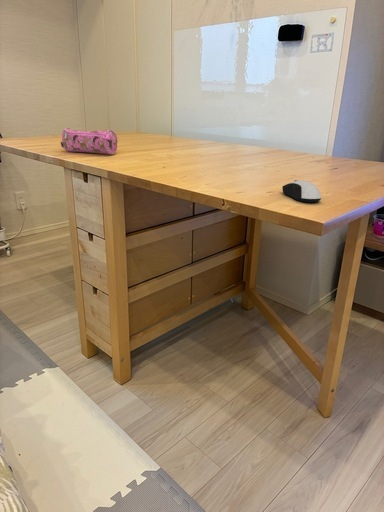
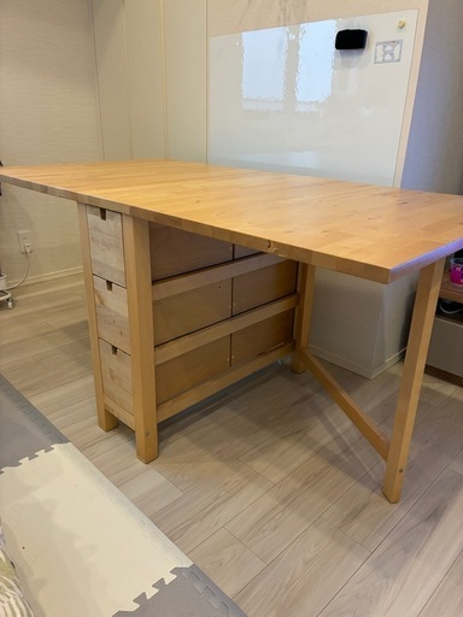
- pencil case (89, 140)
- computer mouse (302, 188)
